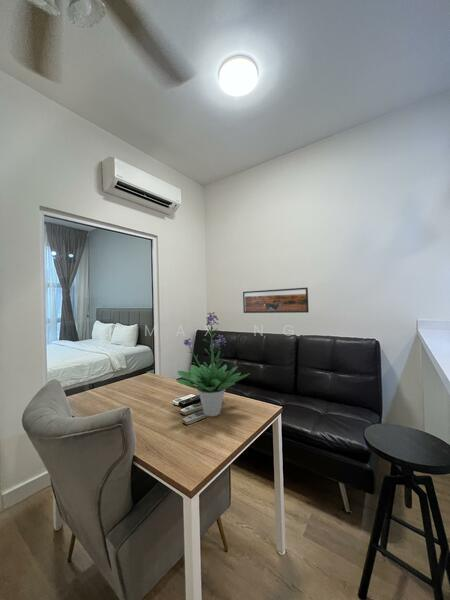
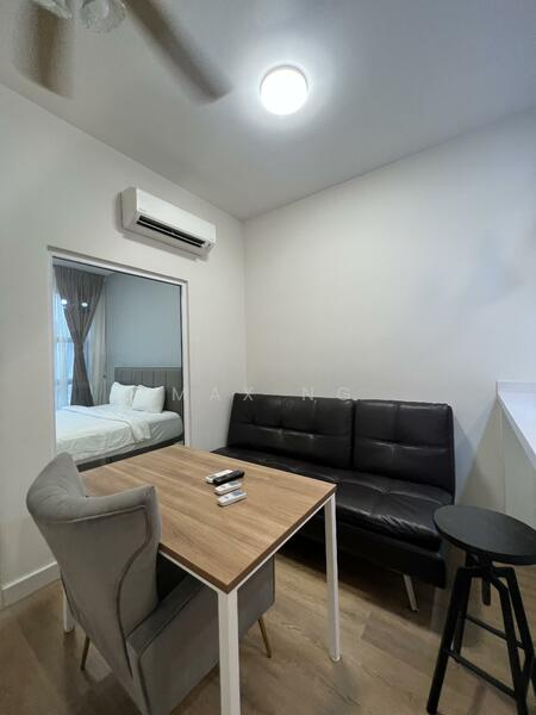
- potted plant (212, 362)
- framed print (273, 301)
